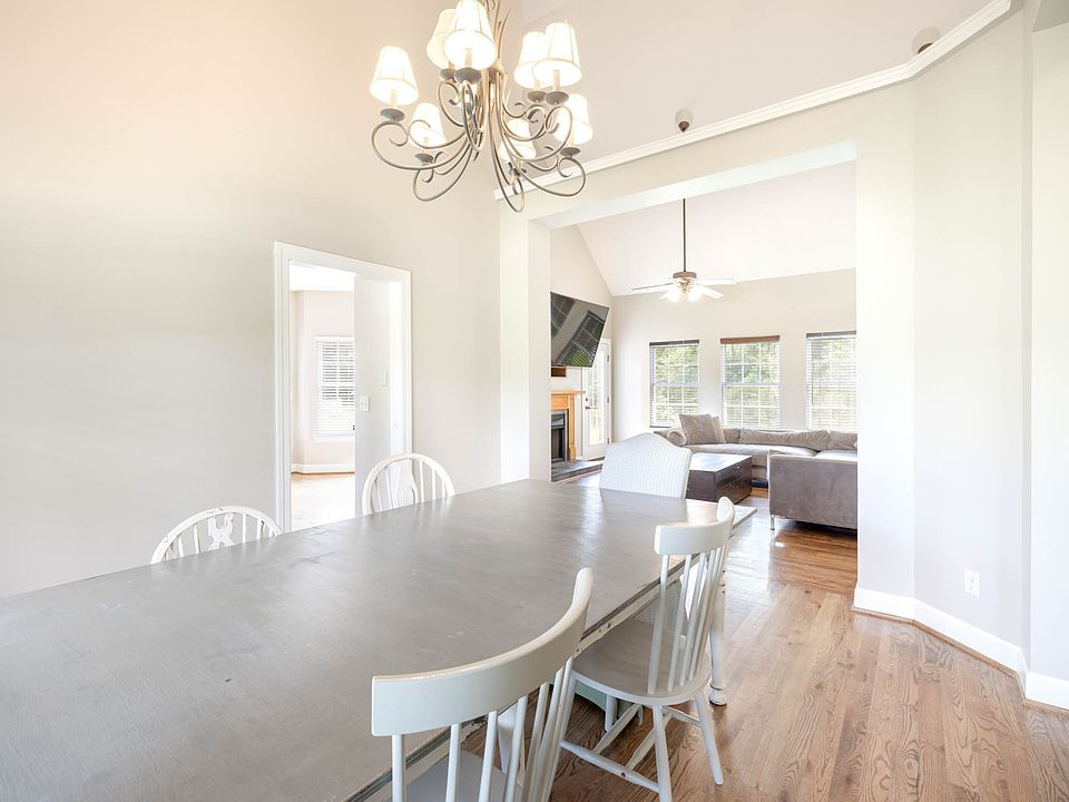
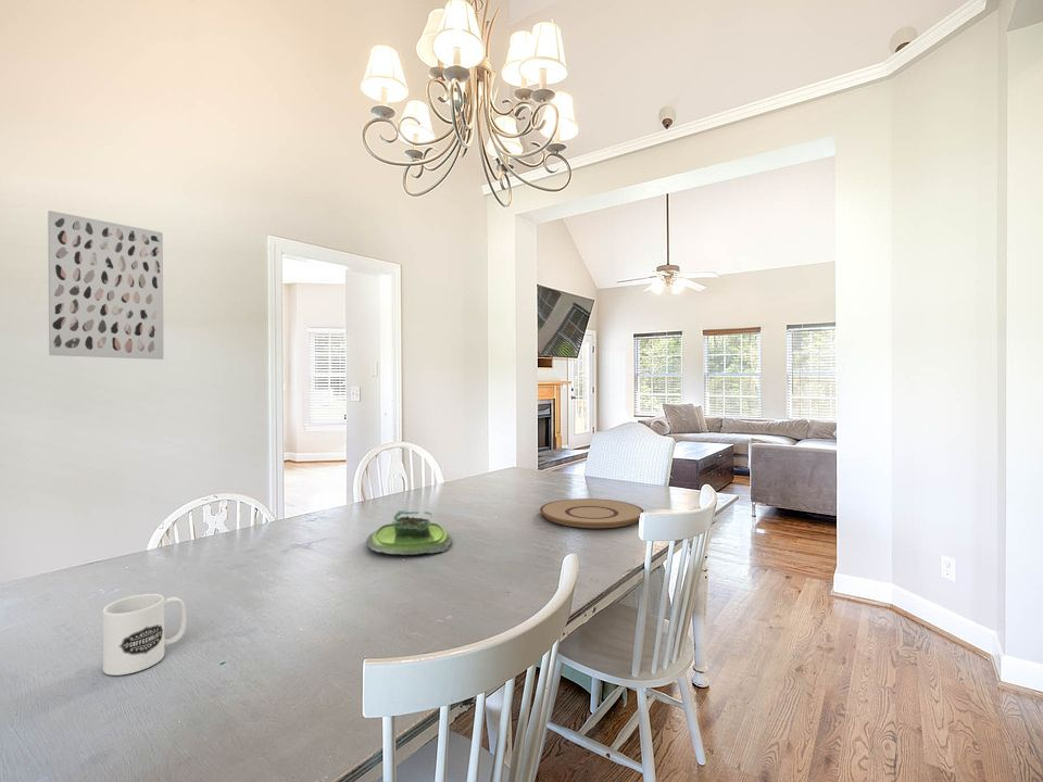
+ wall art (109, 290)
+ mug (147, 628)
+ plate (591, 512)
+ plant pot (410, 528)
